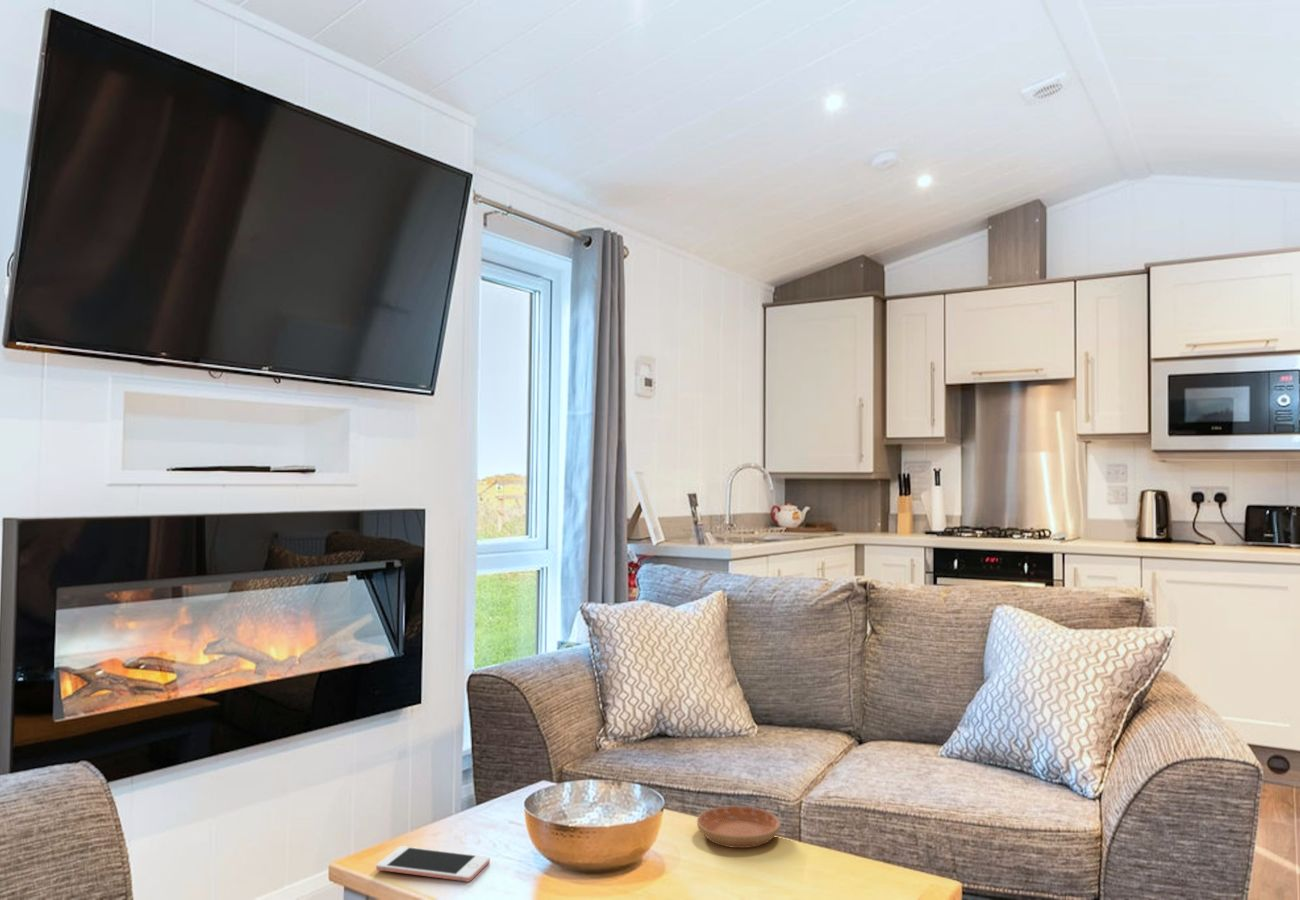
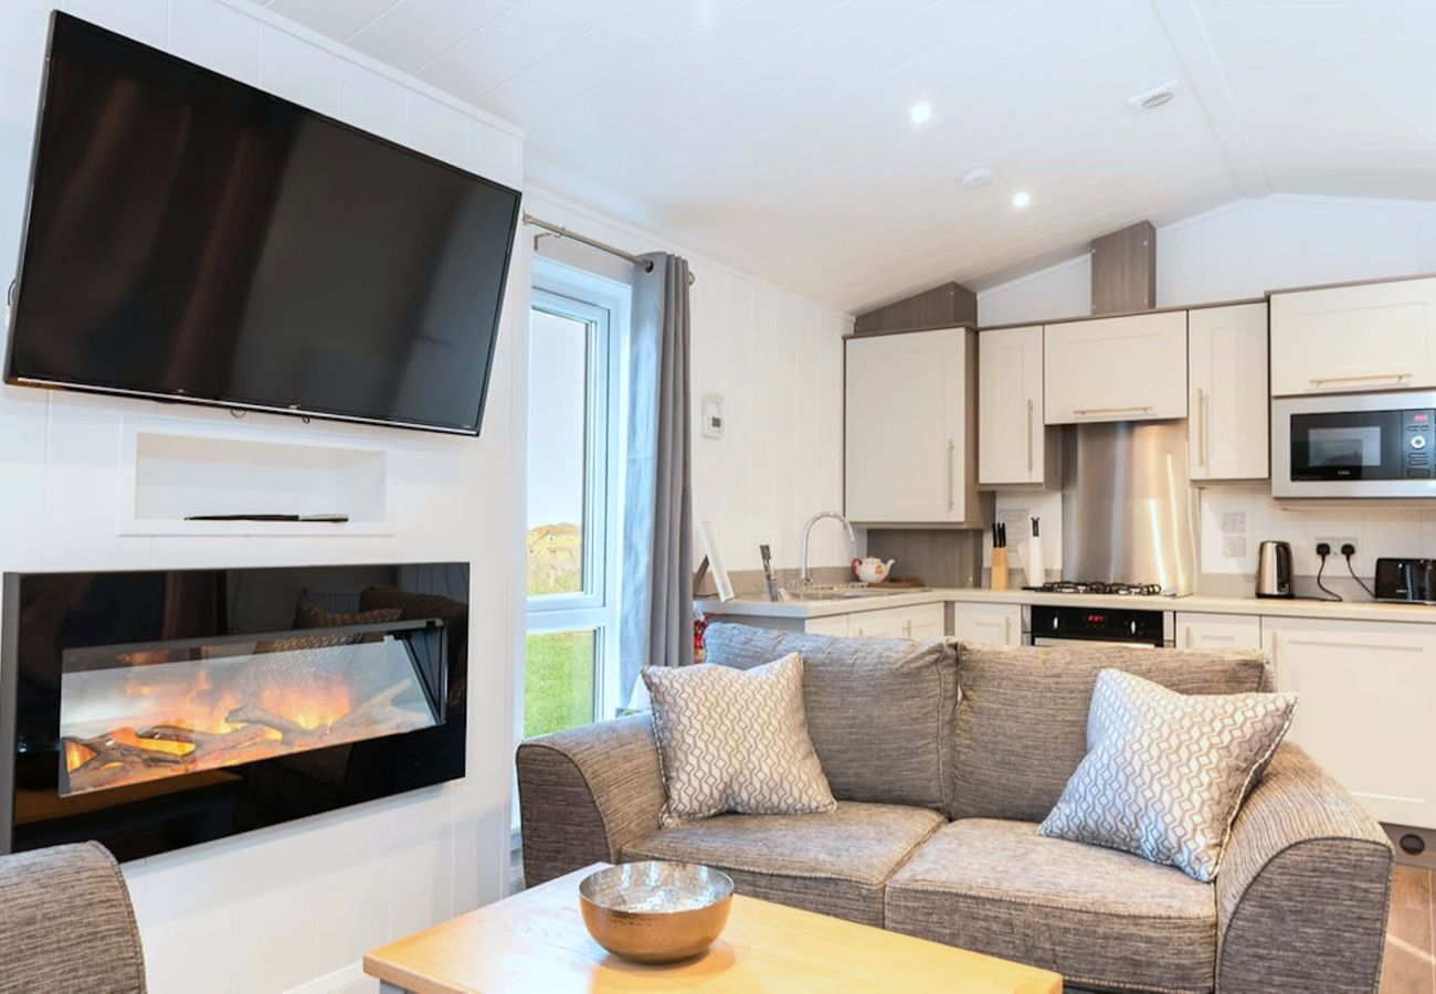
- saucer (738, 827)
- cell phone (433, 863)
